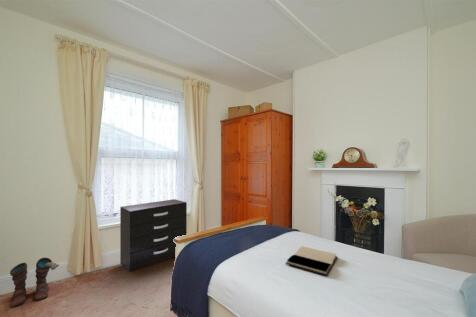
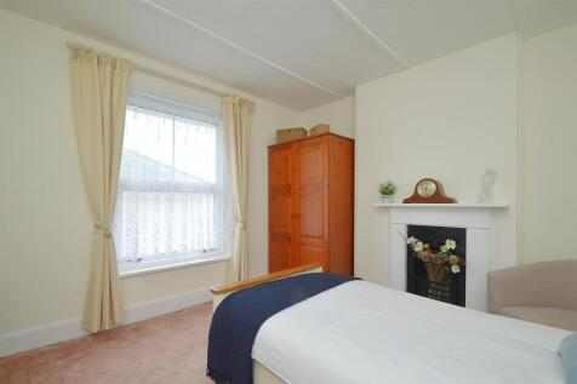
- boots (36, 277)
- book (312, 258)
- dresser (155, 231)
